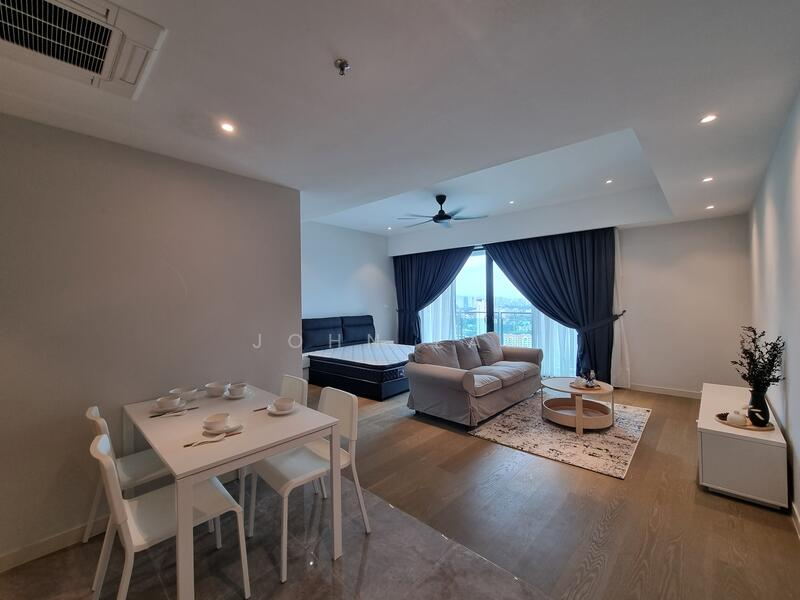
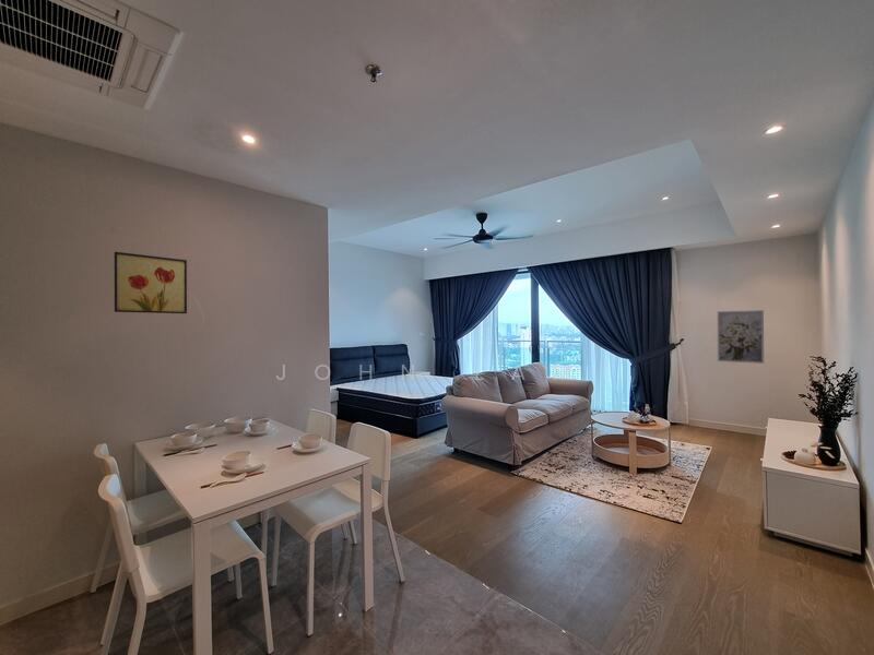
+ wall art (152, 284)
+ wall art (740, 336)
